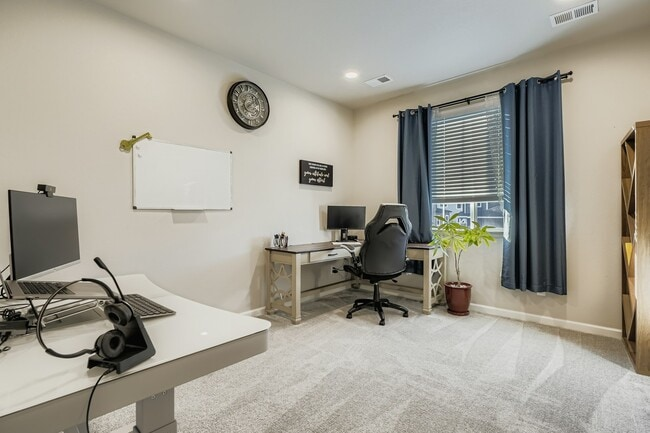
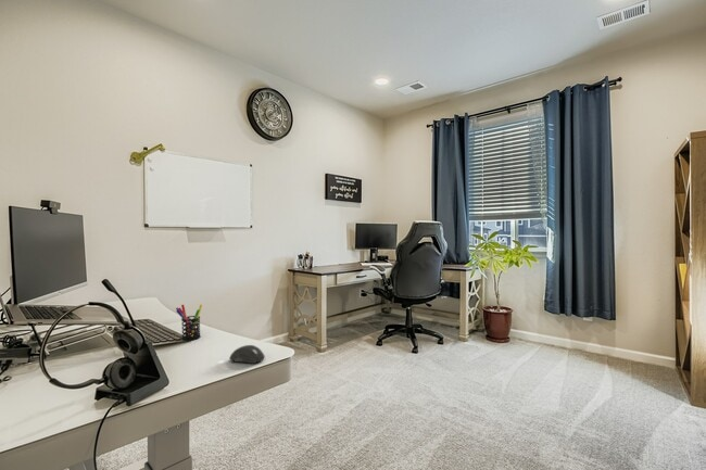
+ pen holder (191, 320)
+ computer mouse (248, 352)
